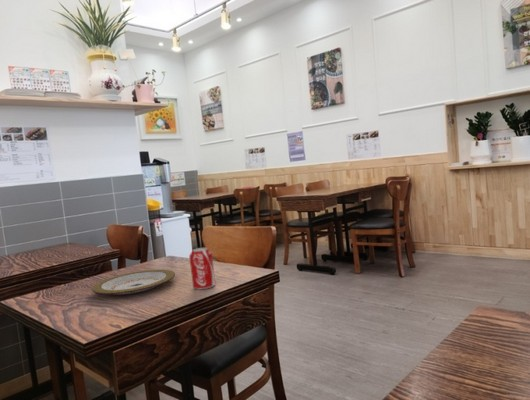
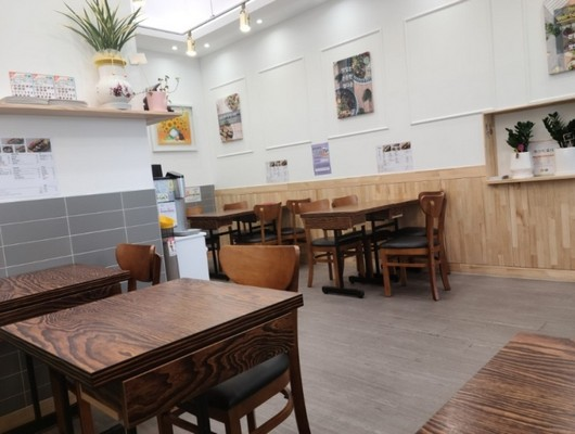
- plate (134, 283)
- beverage can (202, 267)
